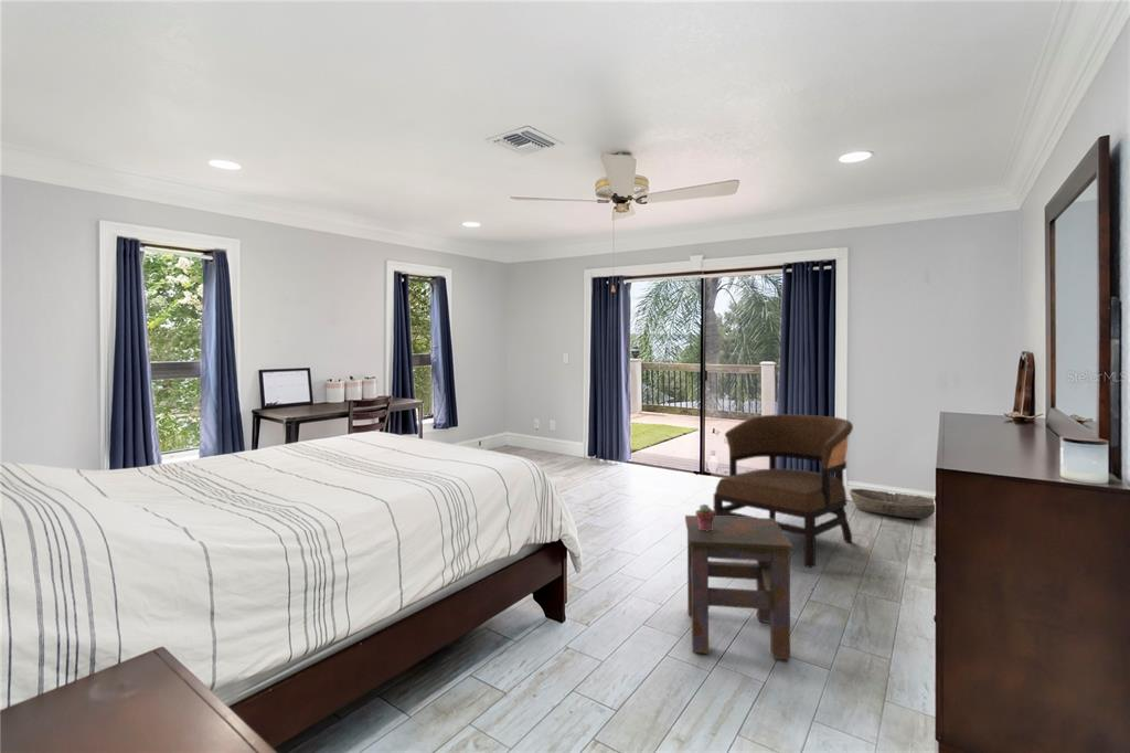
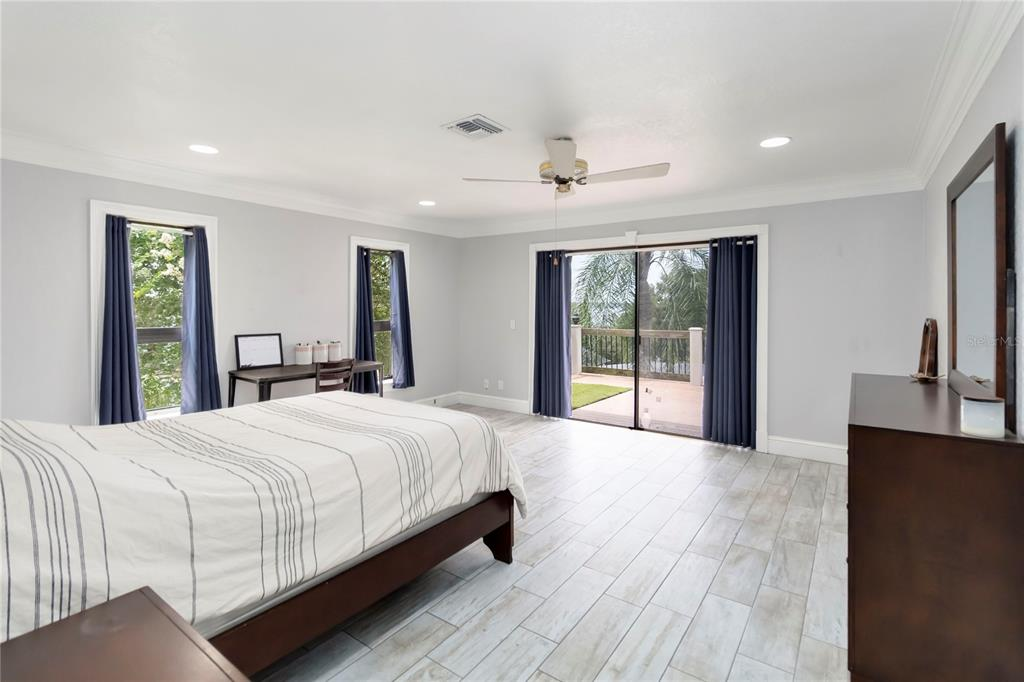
- basket (892, 503)
- potted succulent (705, 516)
- side table (734, 577)
- armchair (787, 479)
